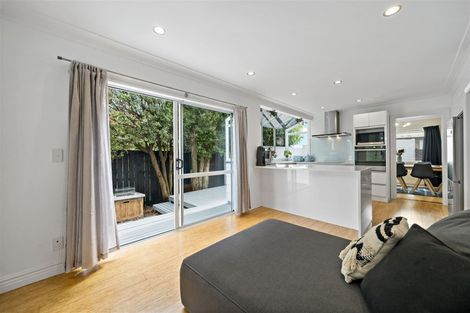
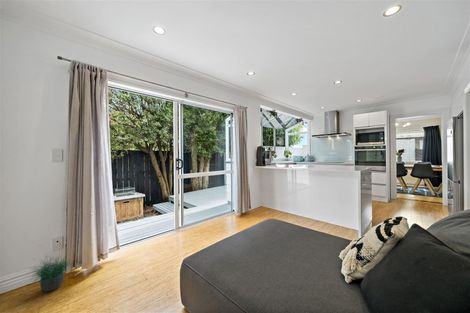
+ potted plant (52, 268)
